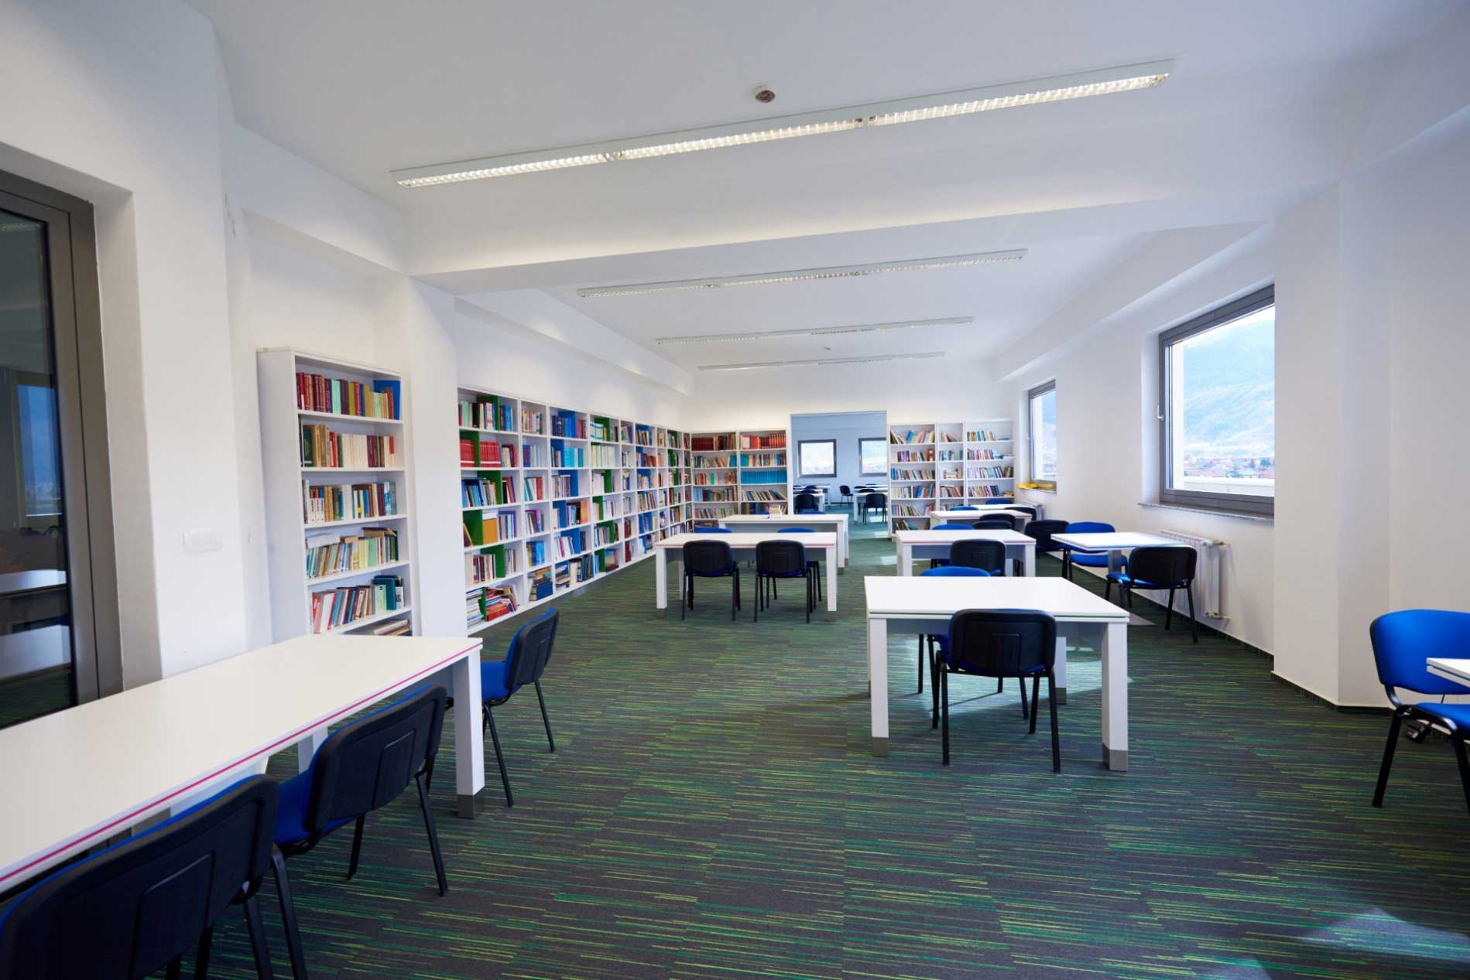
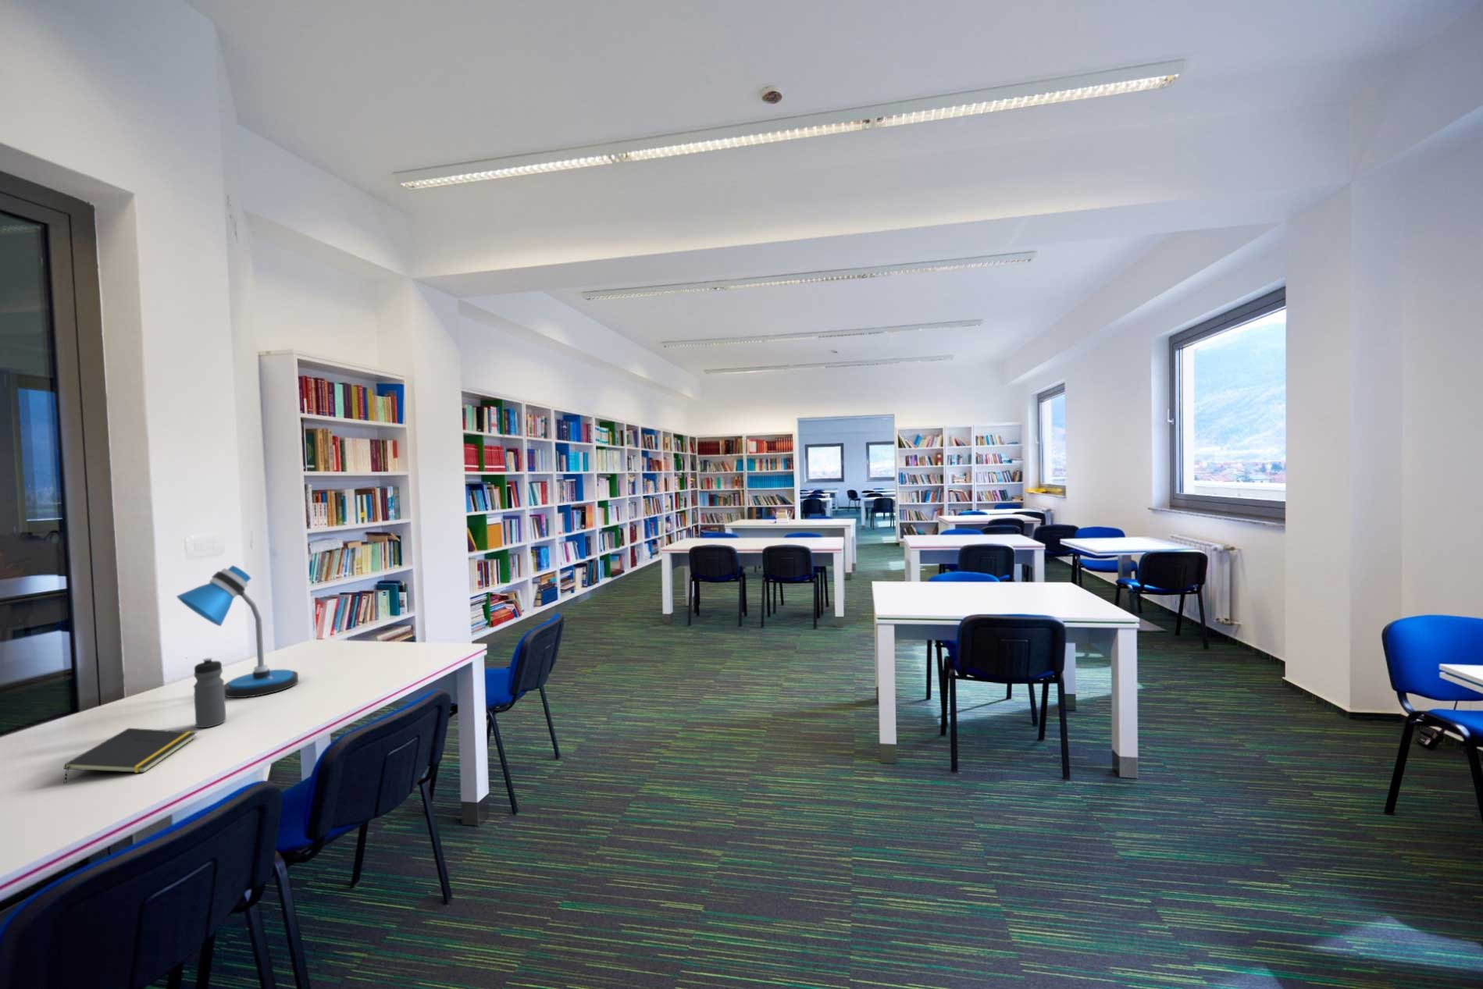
+ water bottle (210, 691)
+ notepad (135, 748)
+ desk lamp (255, 627)
